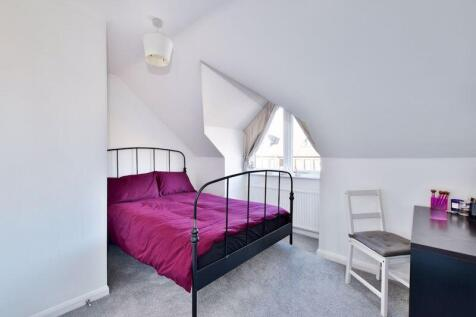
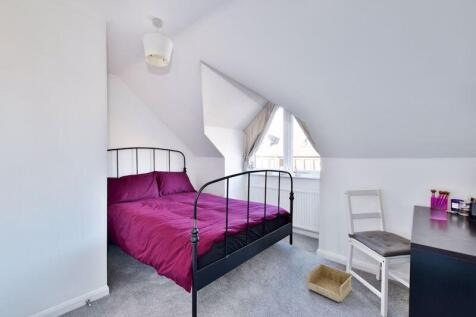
+ storage bin (329, 281)
